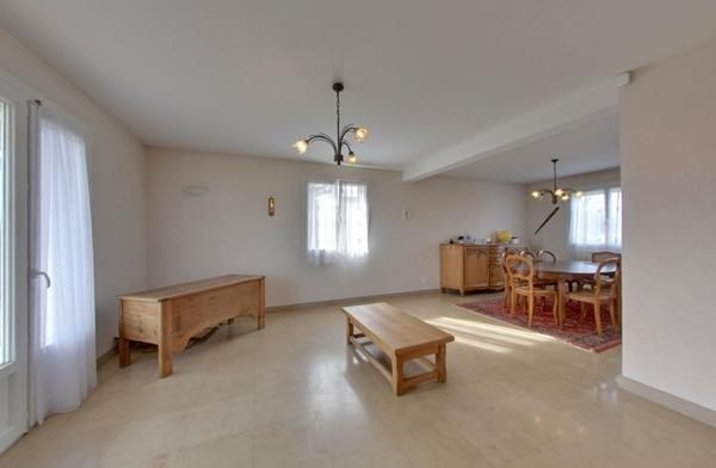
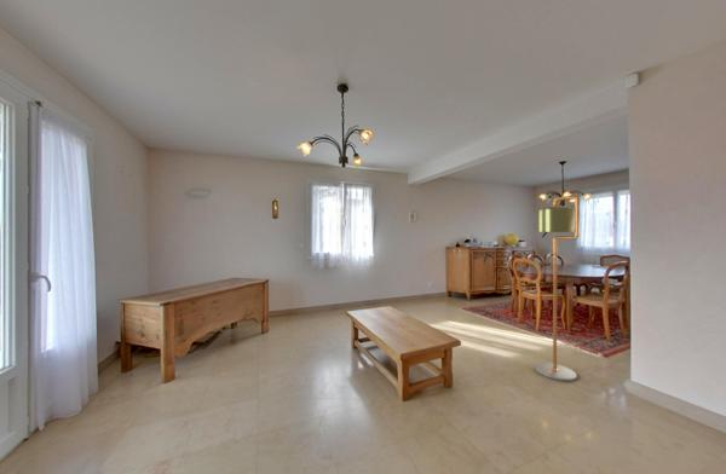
+ floor lamp (555, 285)
